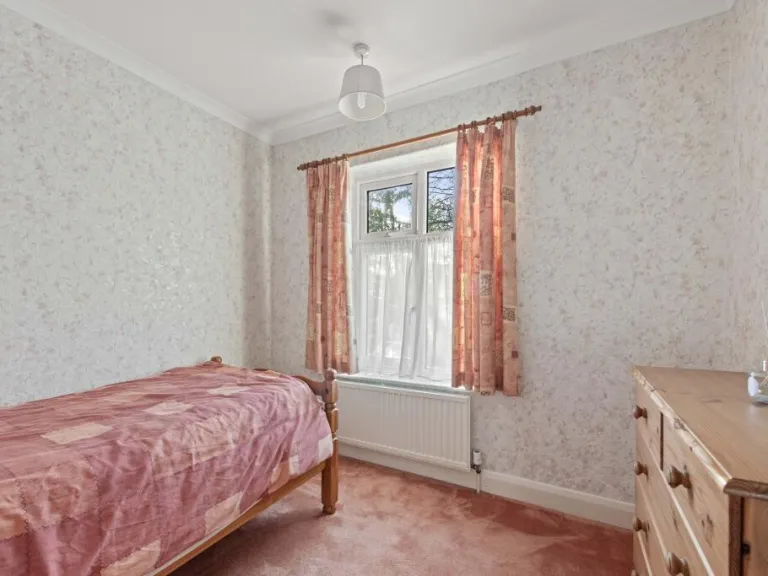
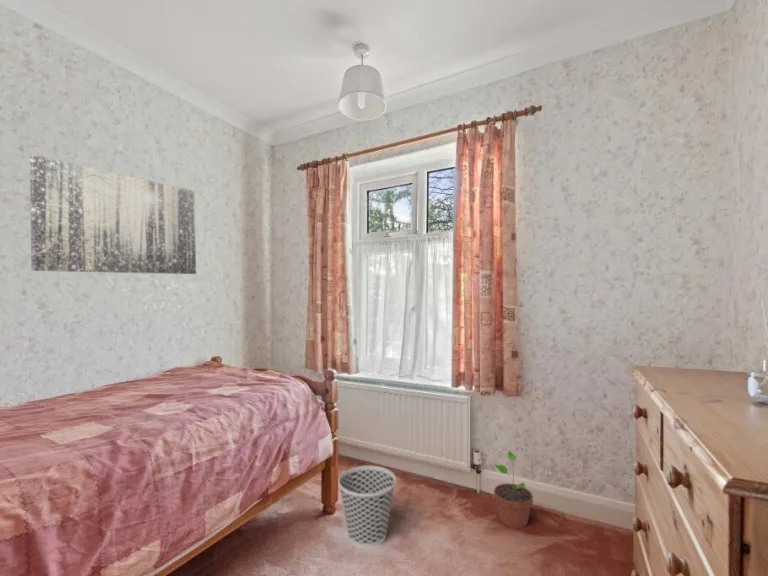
+ wastebasket (367, 507)
+ wall art (126, 224)
+ potted plant (513, 488)
